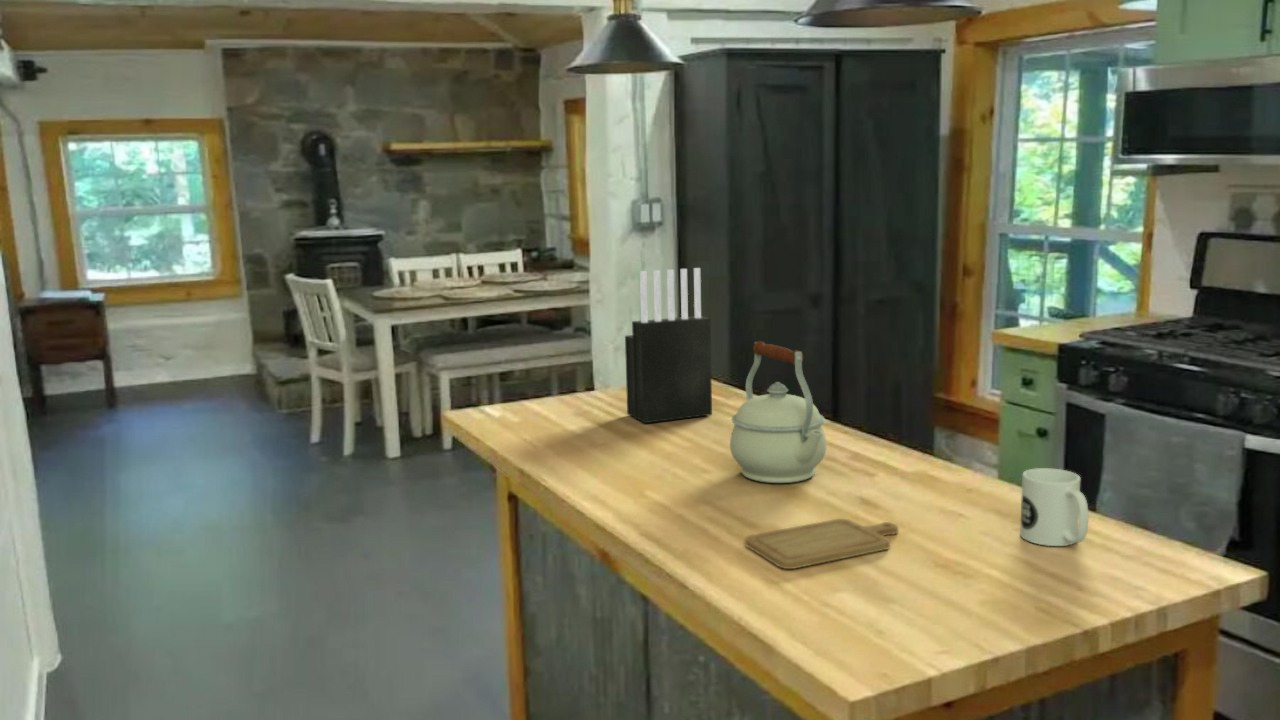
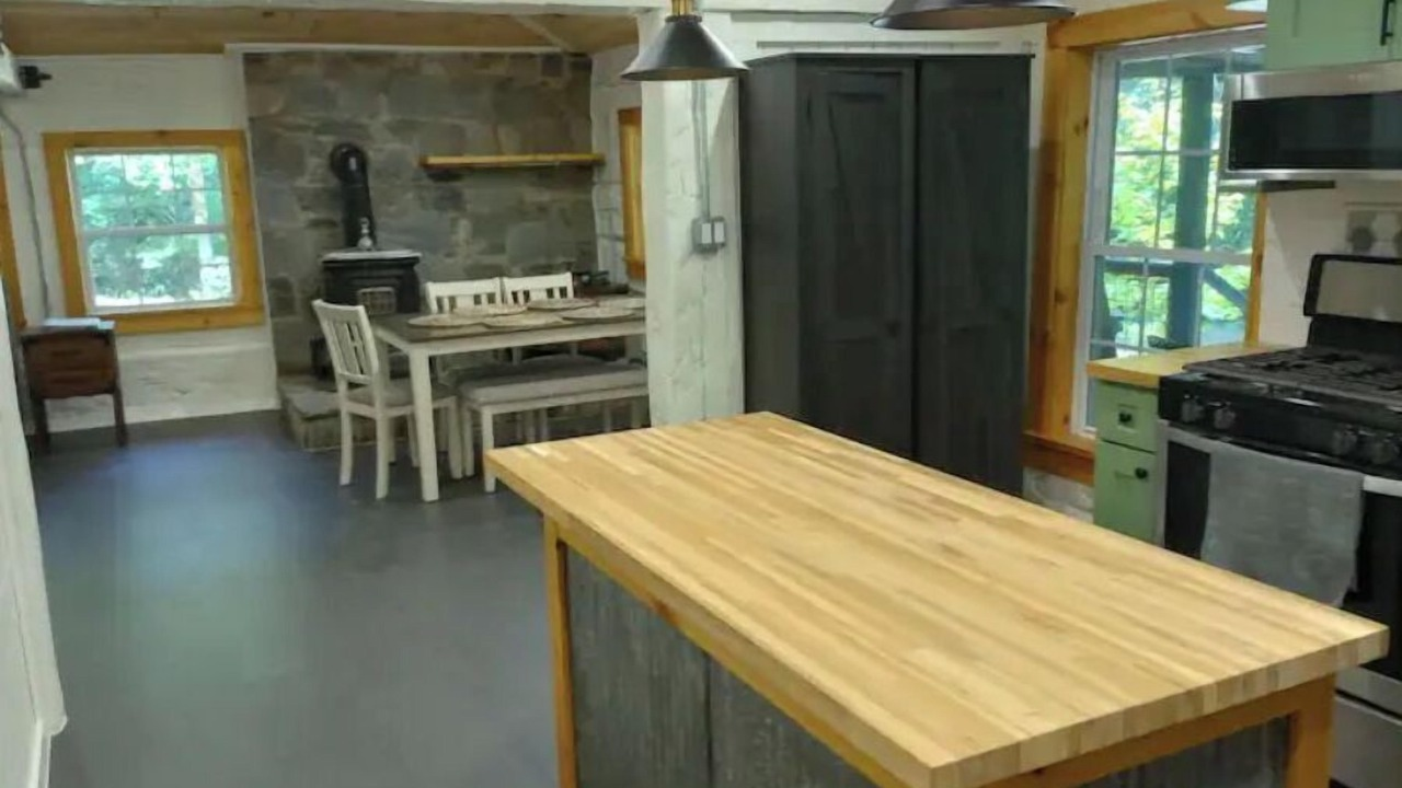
- knife block (665, 342)
- chopping board (830, 539)
- mug (1057, 509)
- kettle (782, 411)
